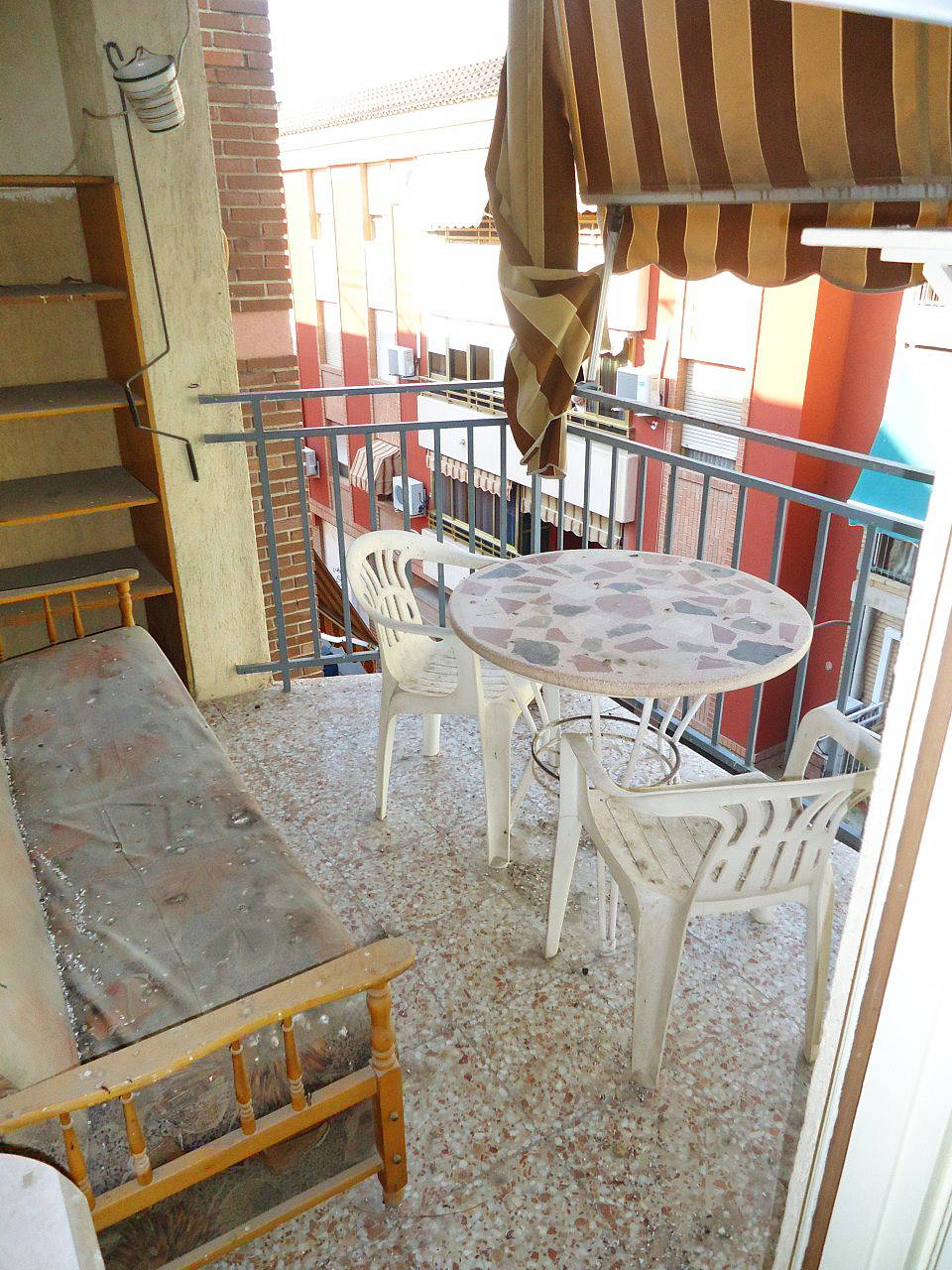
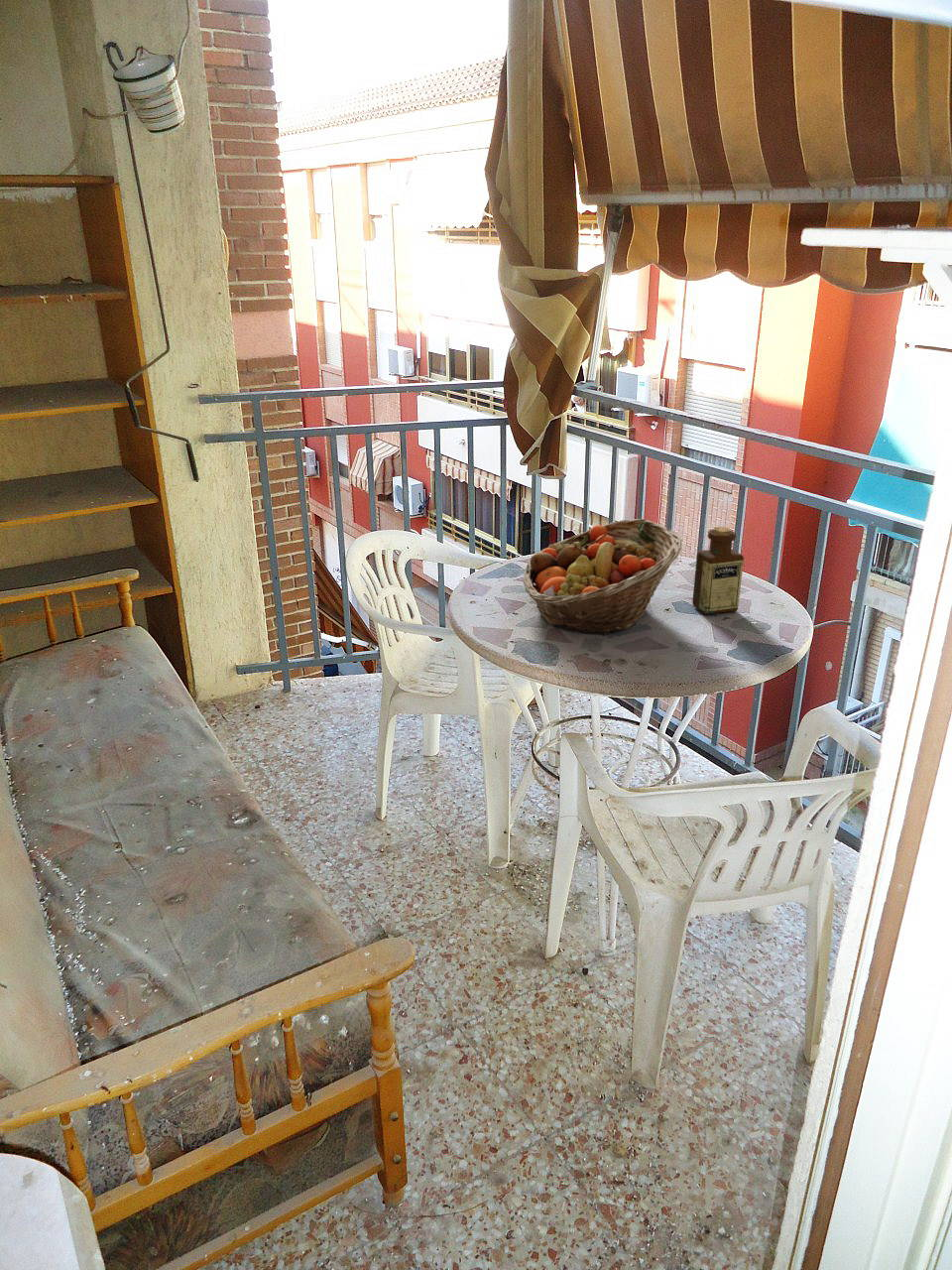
+ fruit basket (599, 572)
+ bottle (718, 570)
